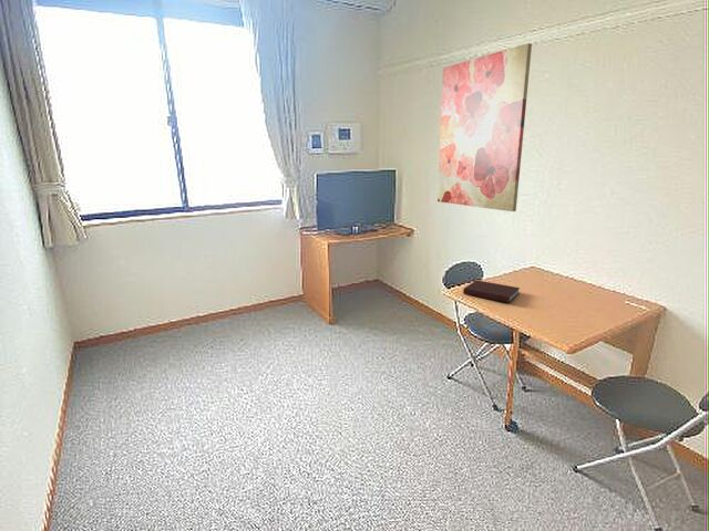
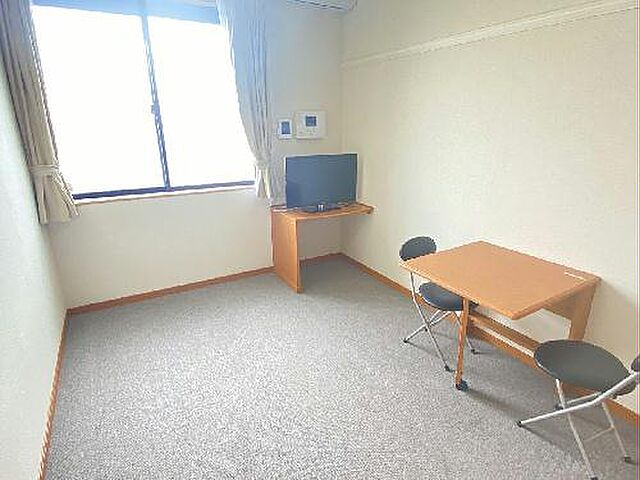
- notebook (491, 290)
- wall art (476, 135)
